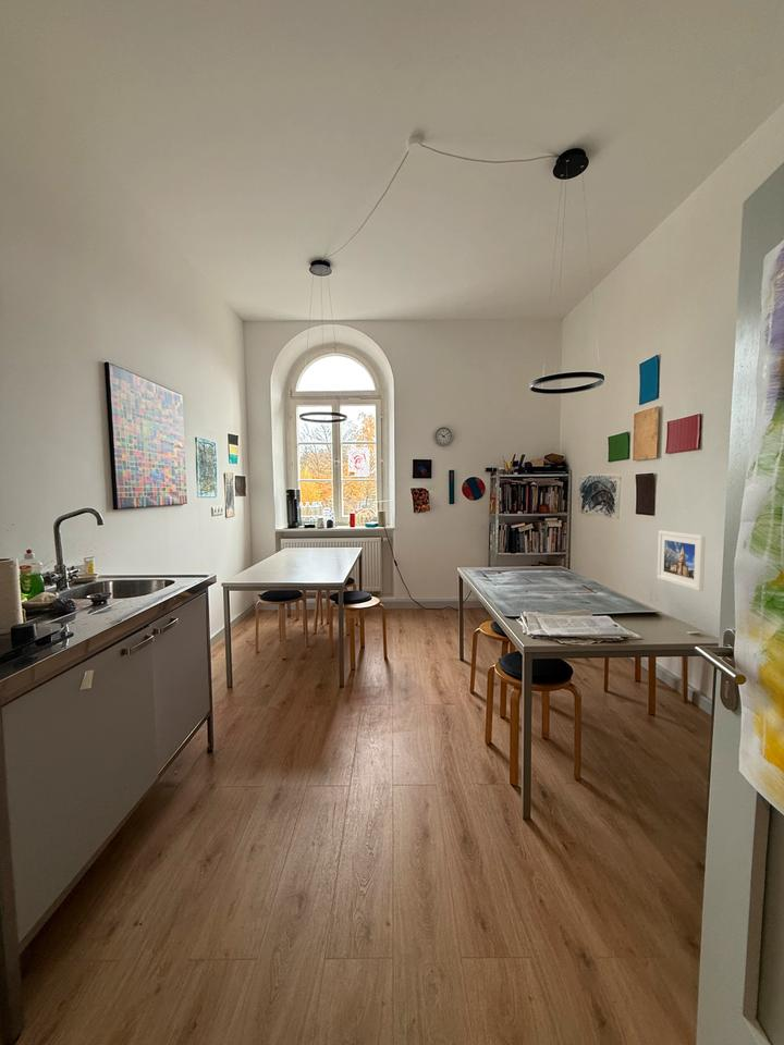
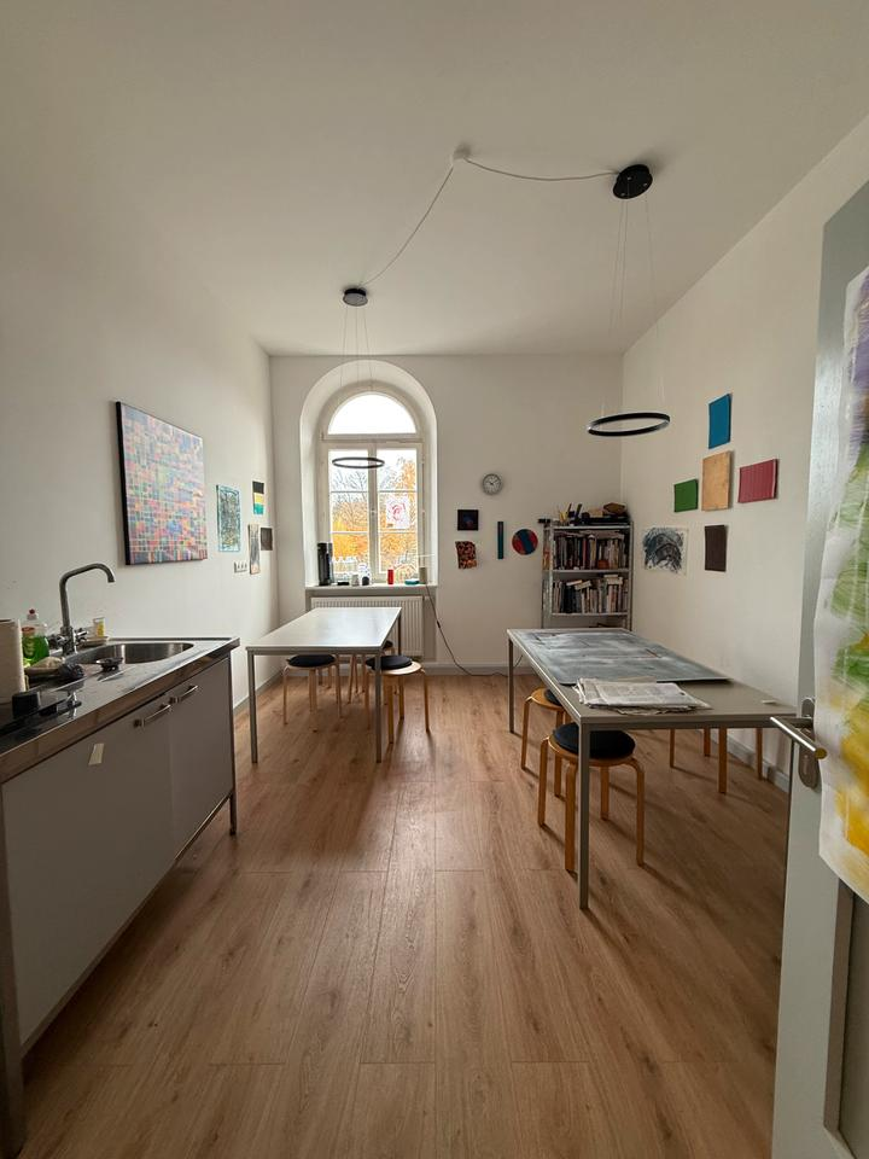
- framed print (678, 558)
